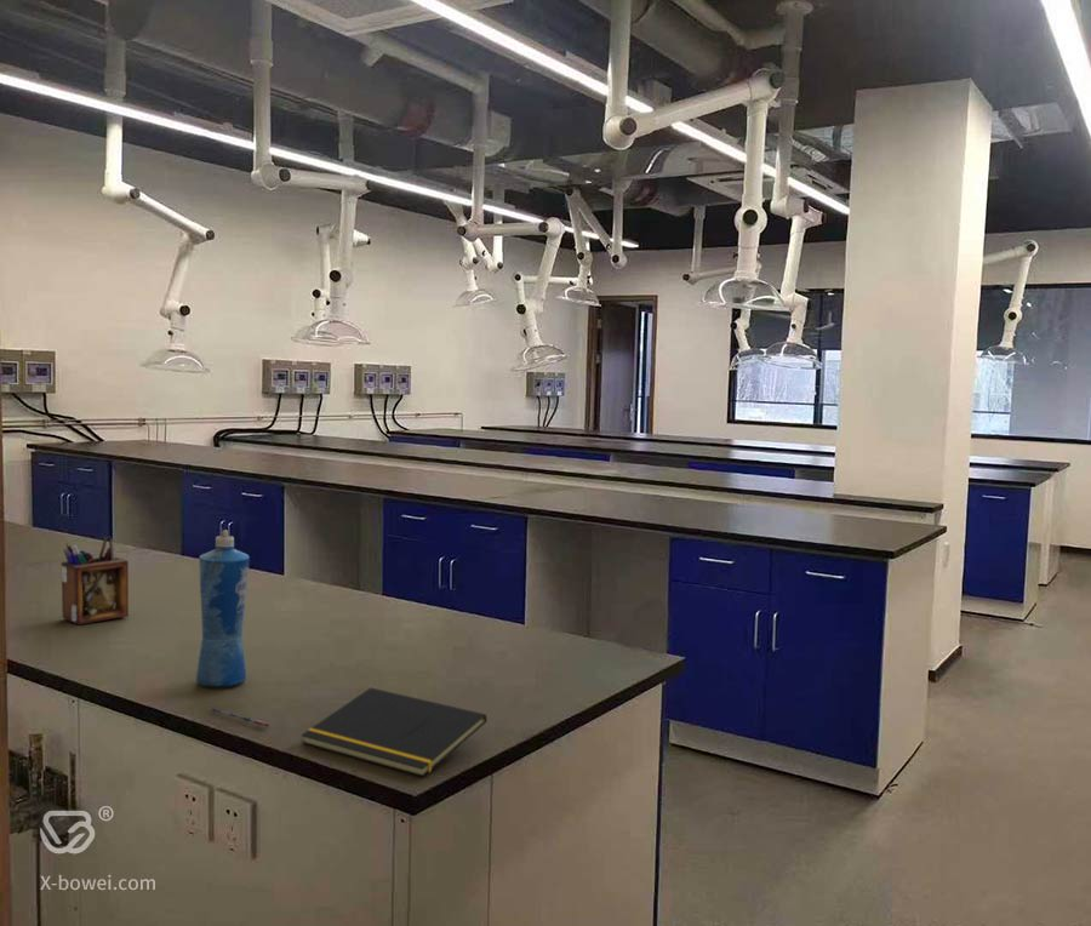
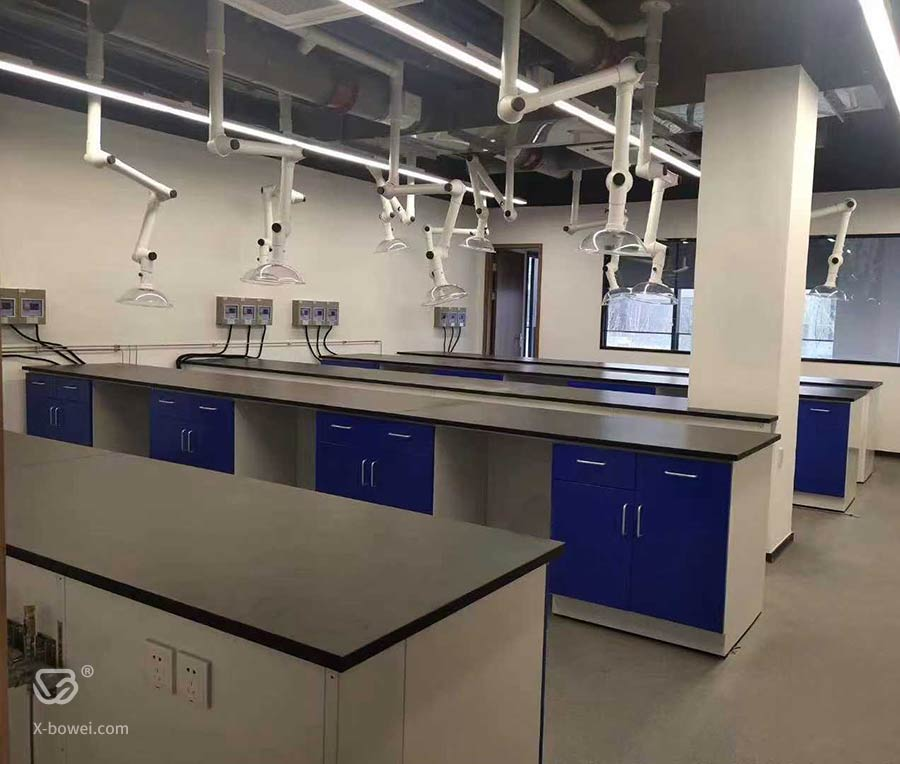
- pen (238, 716)
- notepad (394, 728)
- desk organizer (95, 578)
- squeeze bottle (222, 606)
